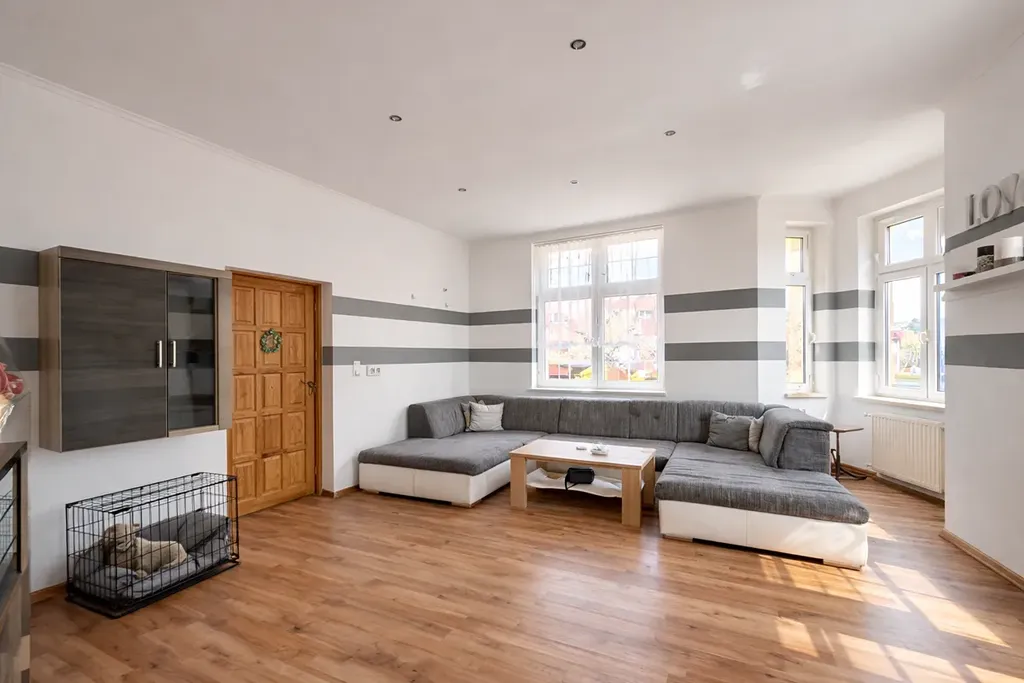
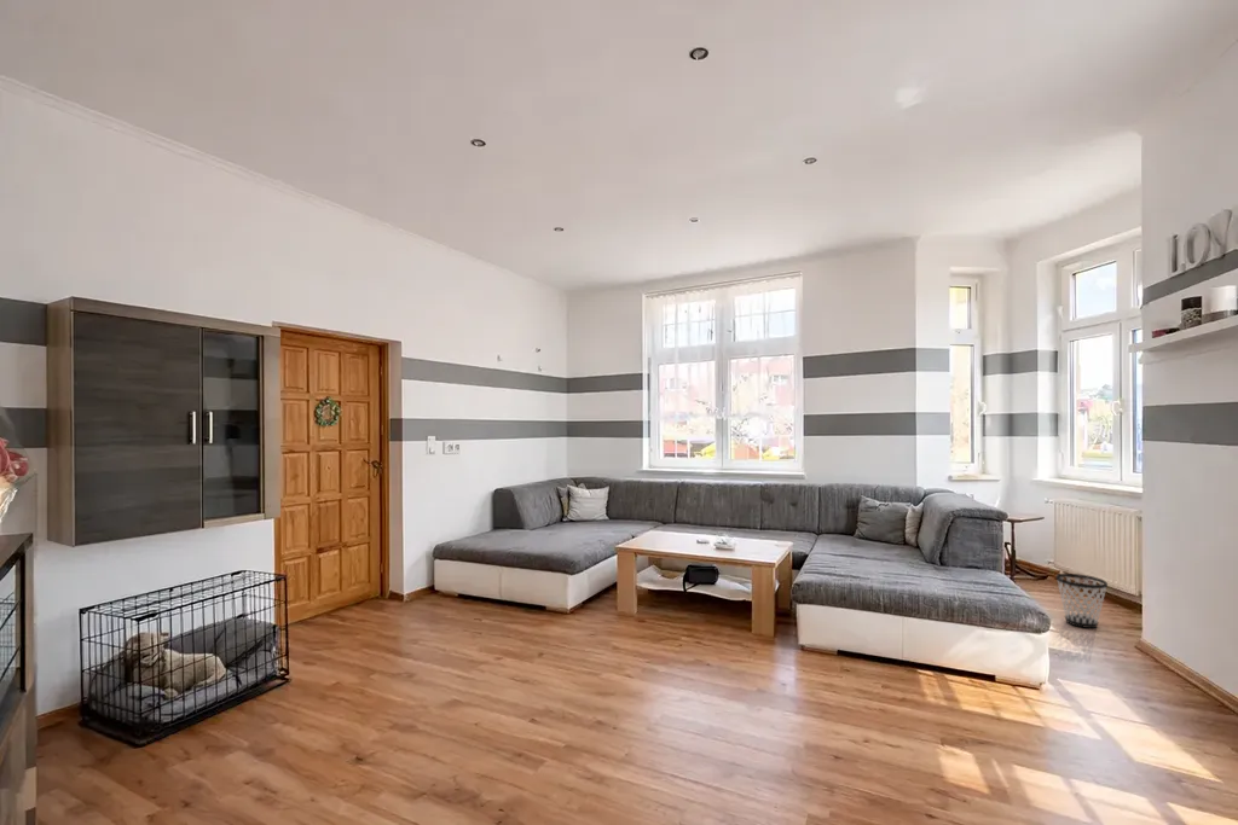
+ wastebasket (1081, 603)
